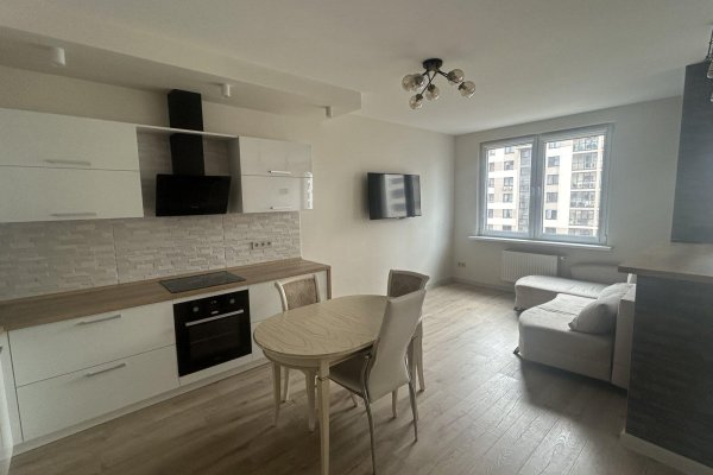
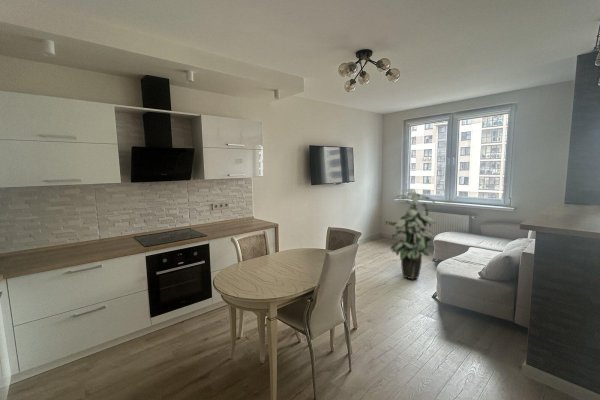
+ indoor plant (410, 233)
